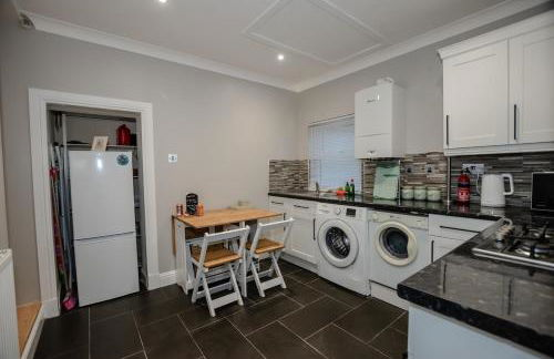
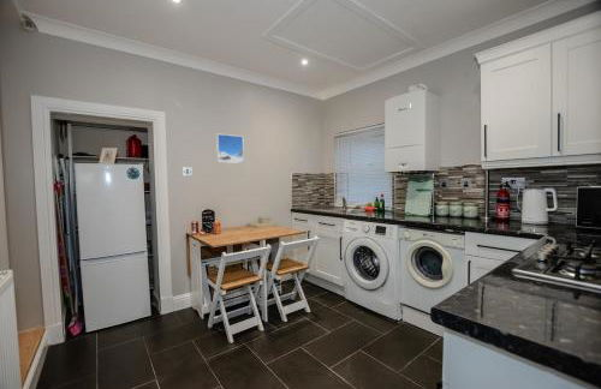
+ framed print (230, 149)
